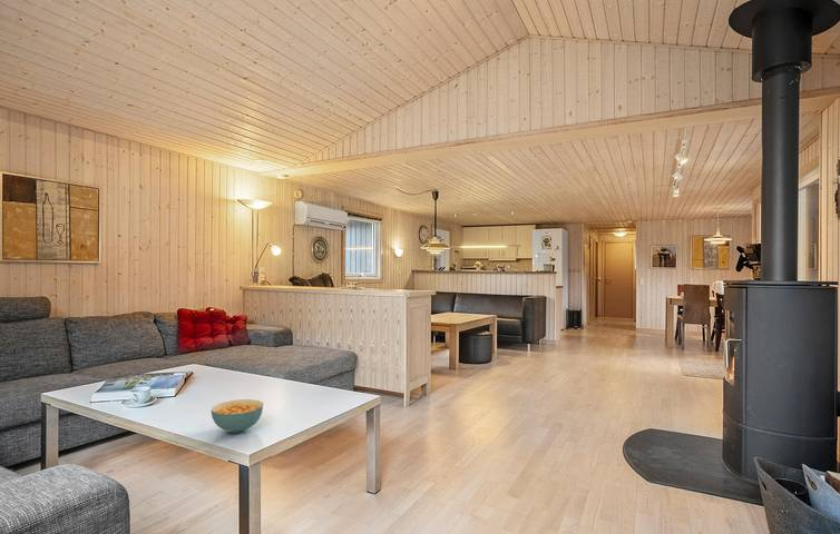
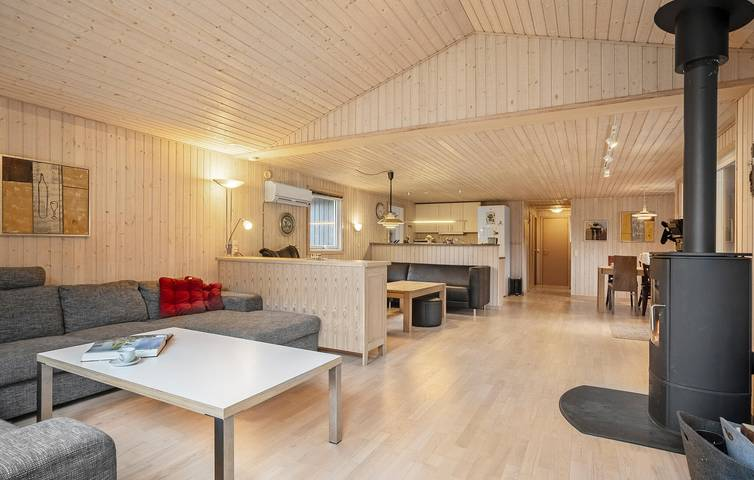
- cereal bowl (237, 418)
